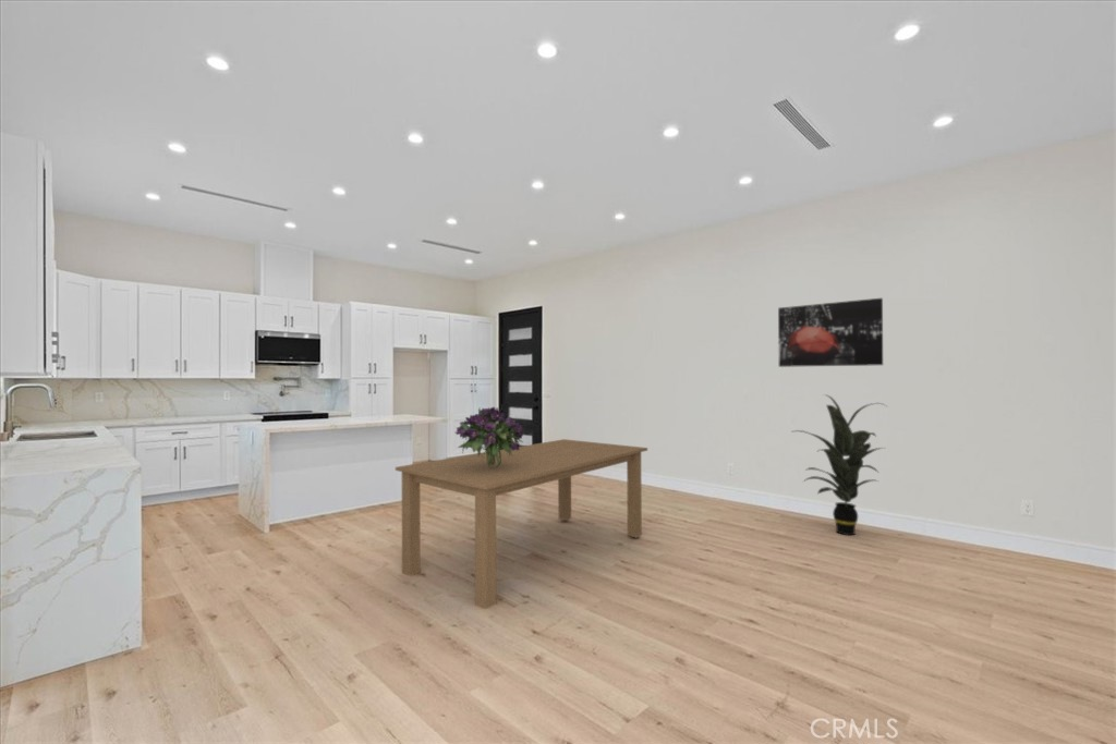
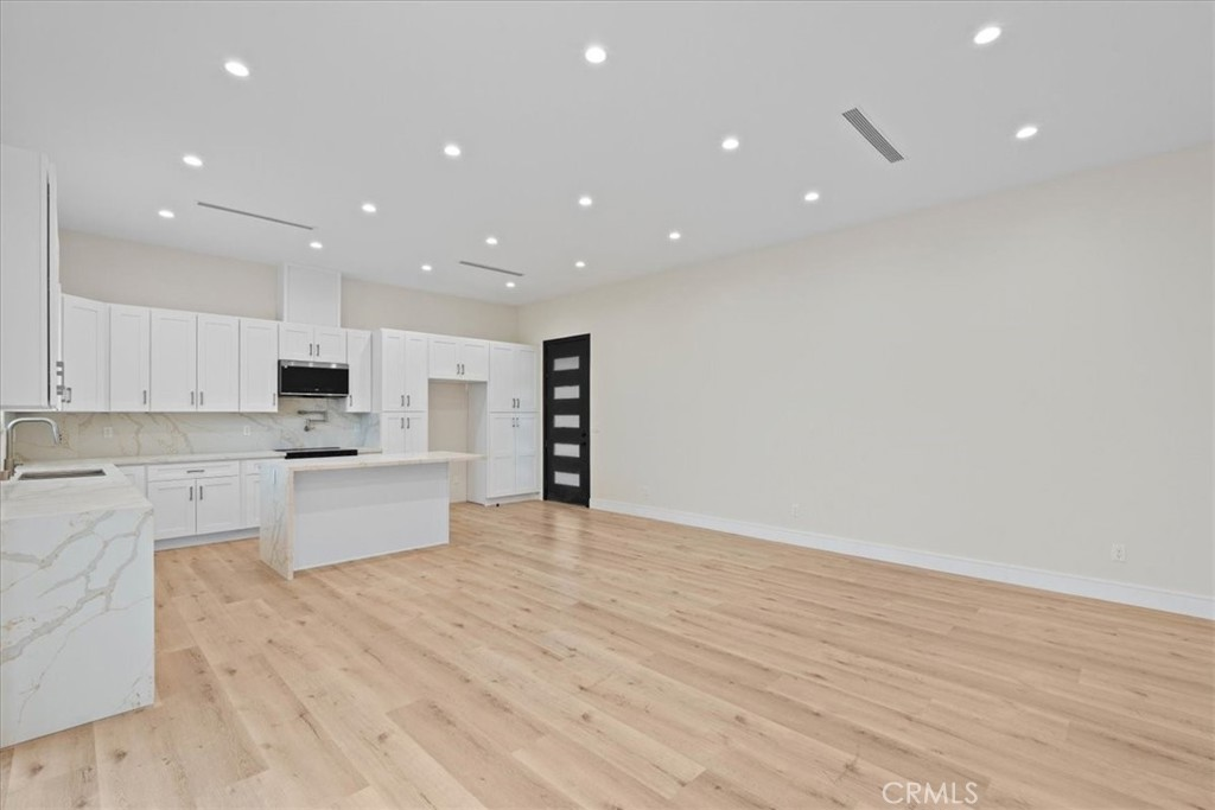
- indoor plant (840, 462)
- dining table (527, 487)
- wall art (827, 334)
- bouquet (490, 436)
